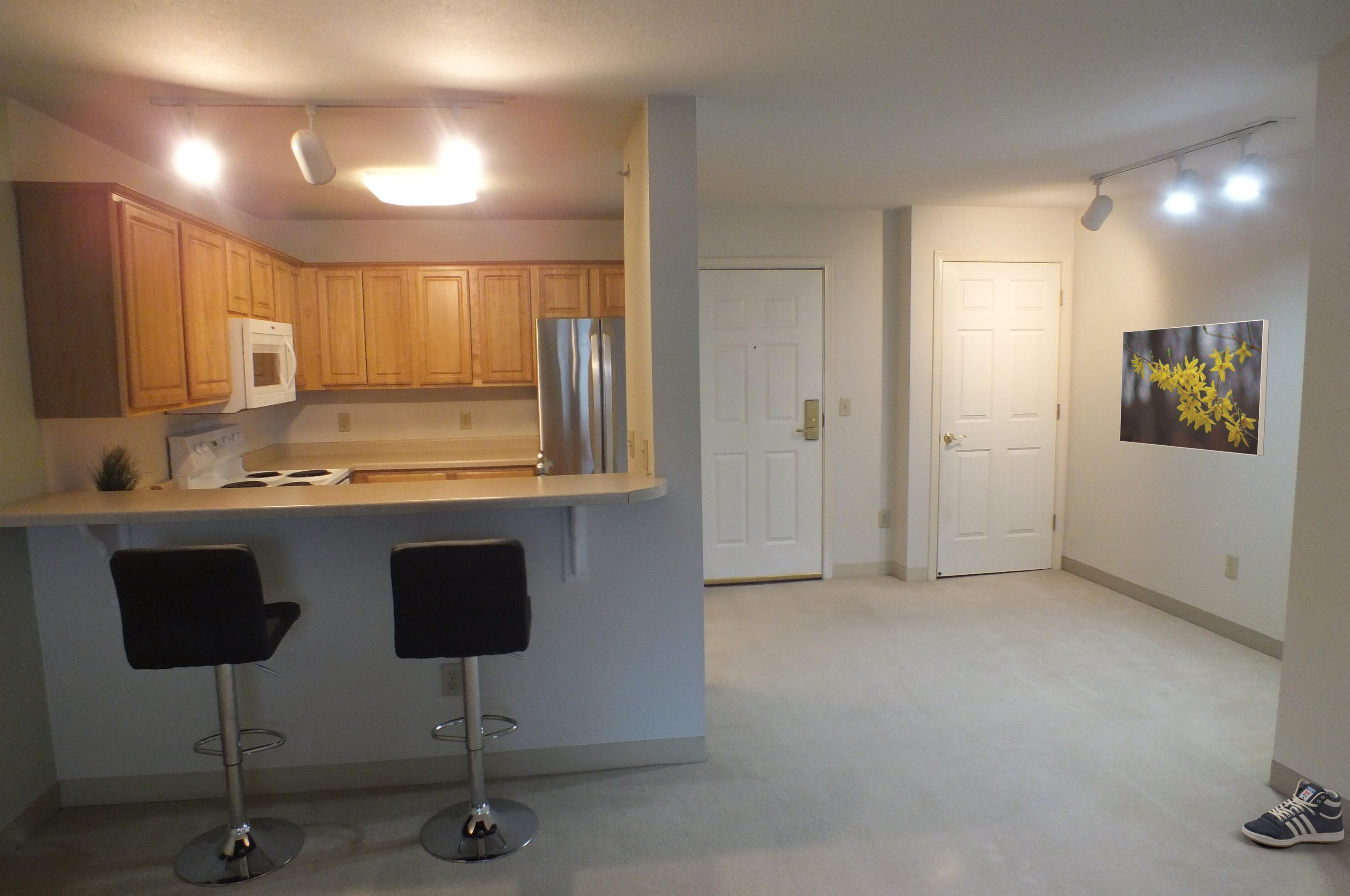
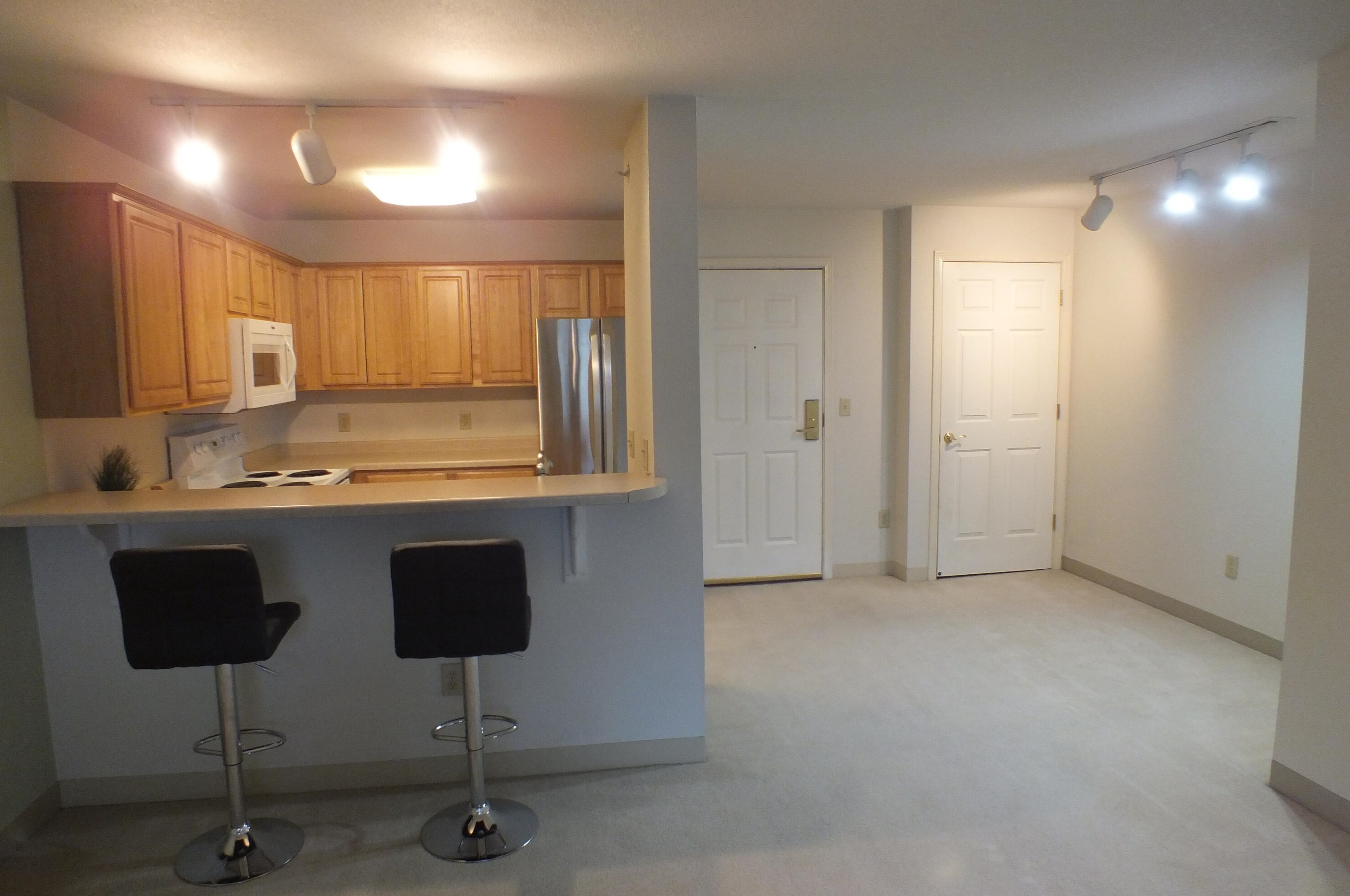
- sneaker (1292, 812)
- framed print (1186, 387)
